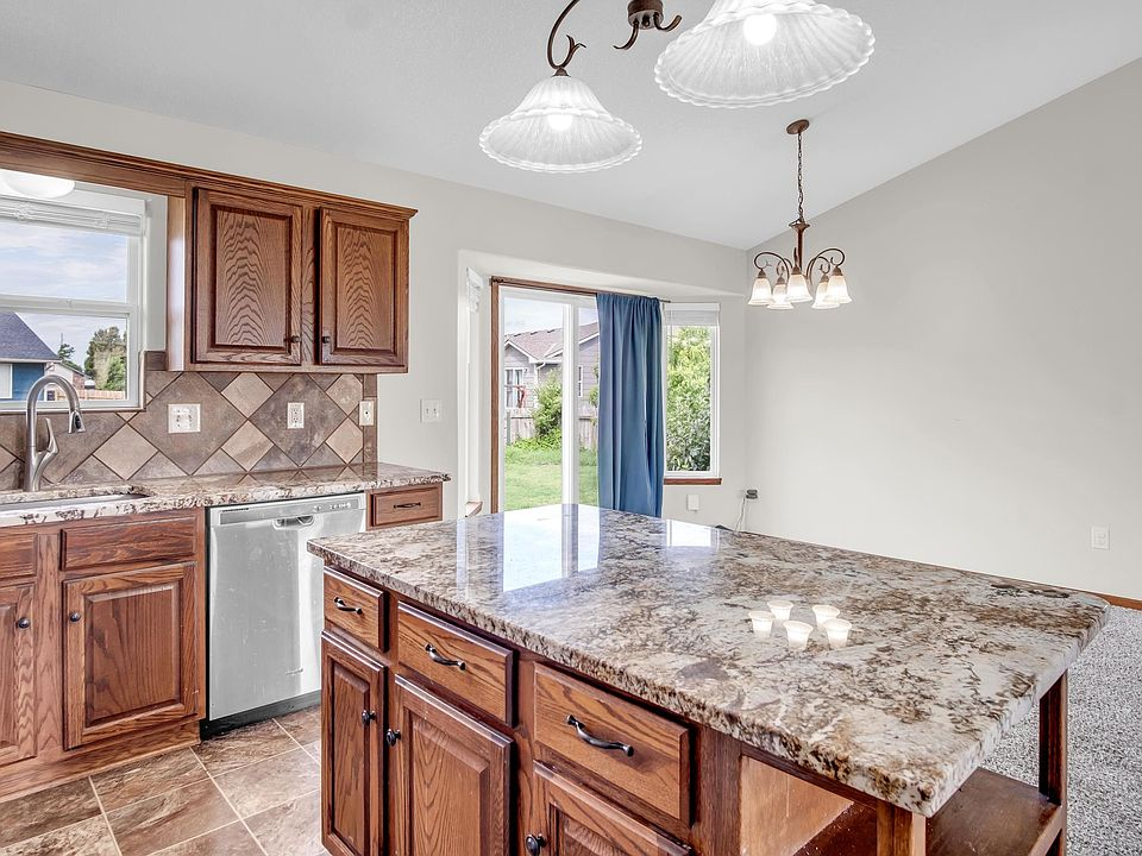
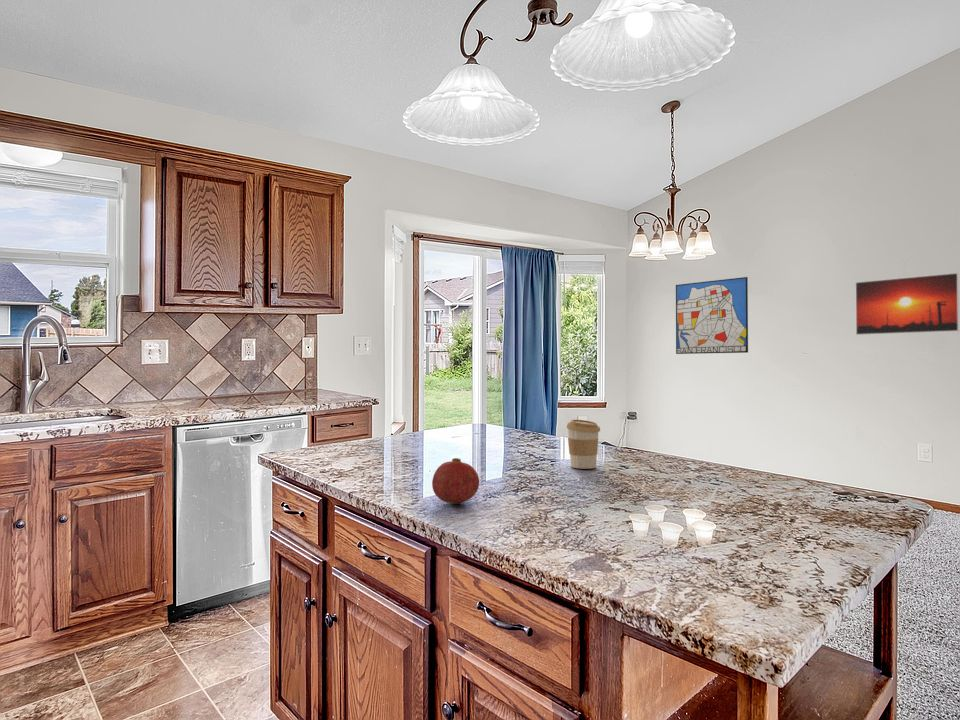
+ fruit (455, 480)
+ wall art (710, 317)
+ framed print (904, 305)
+ coffee cup (583, 443)
